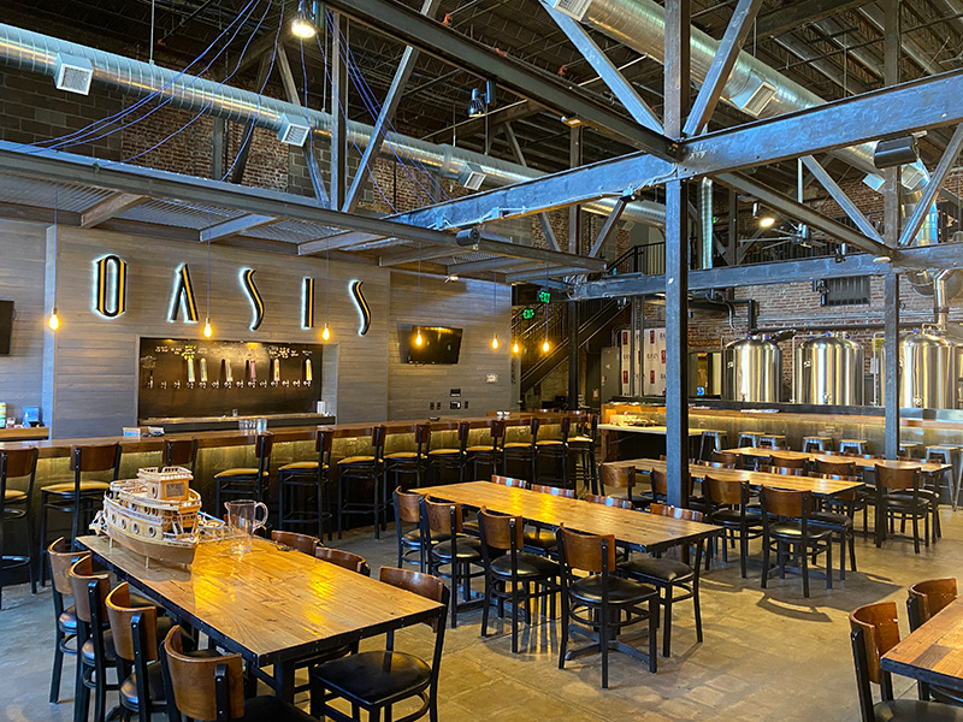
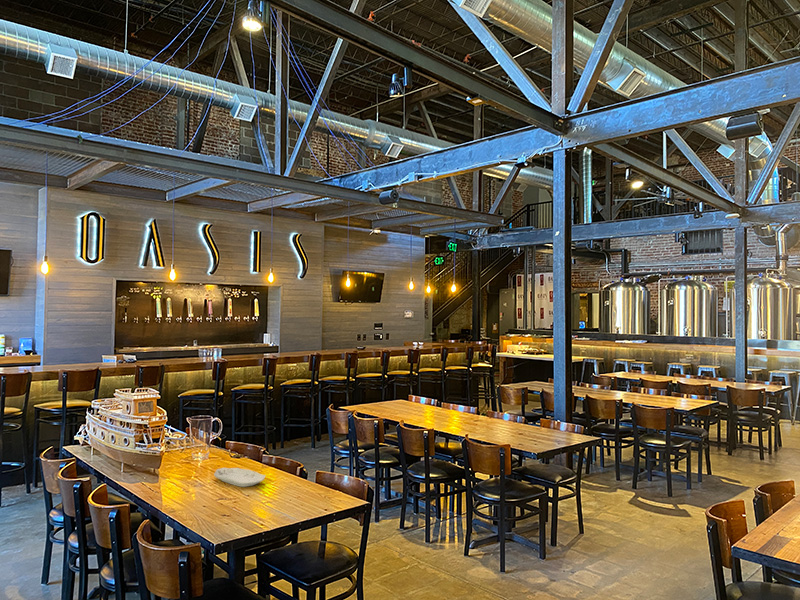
+ food tray (239, 477)
